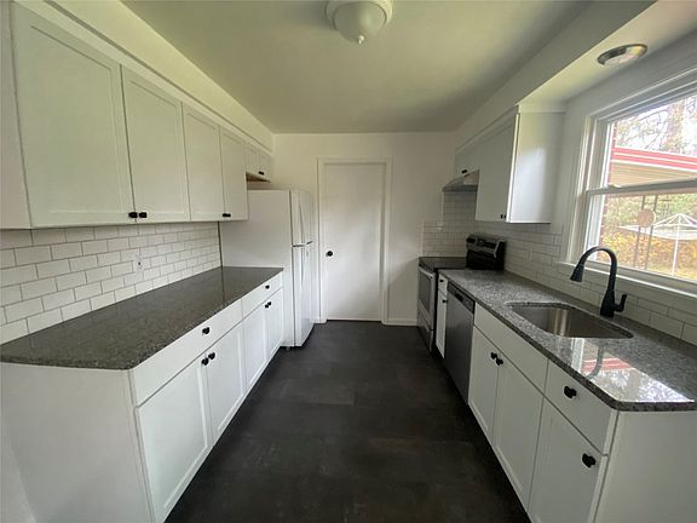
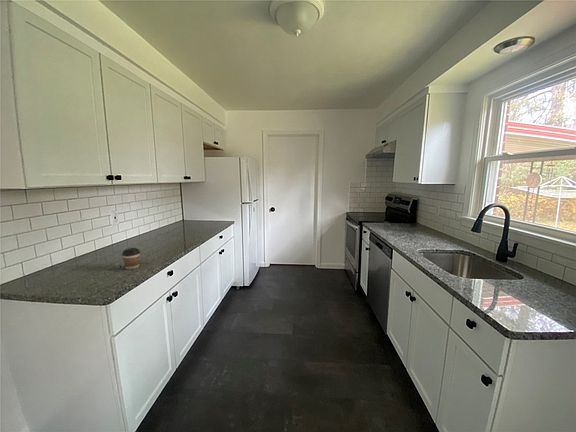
+ coffee cup (131, 257)
